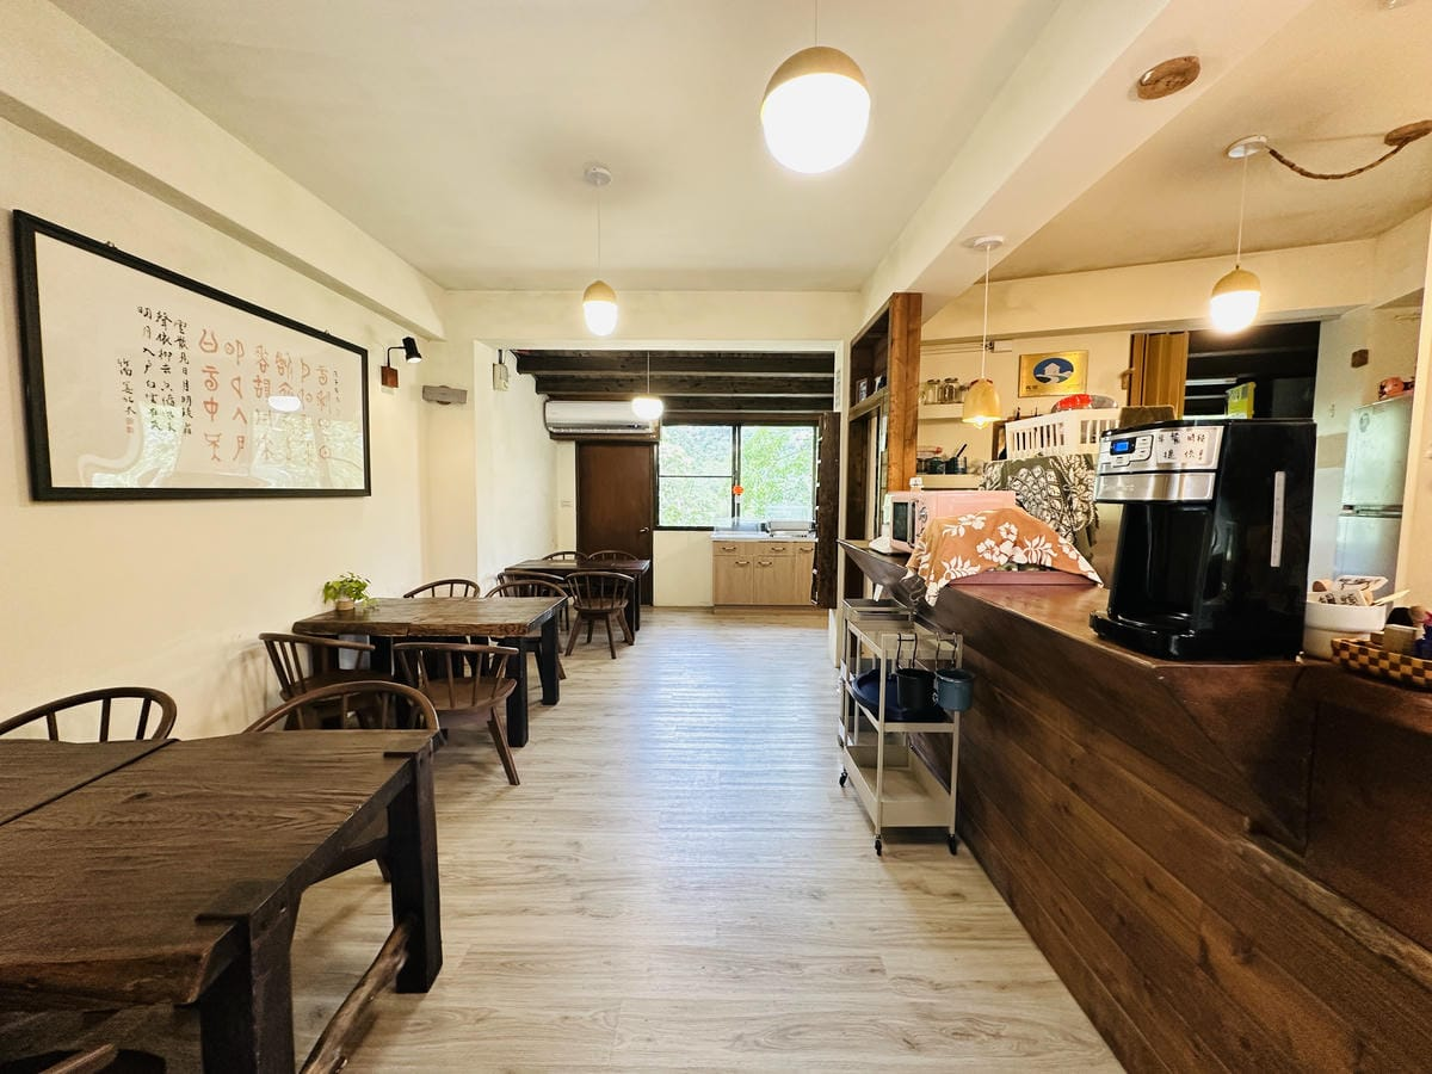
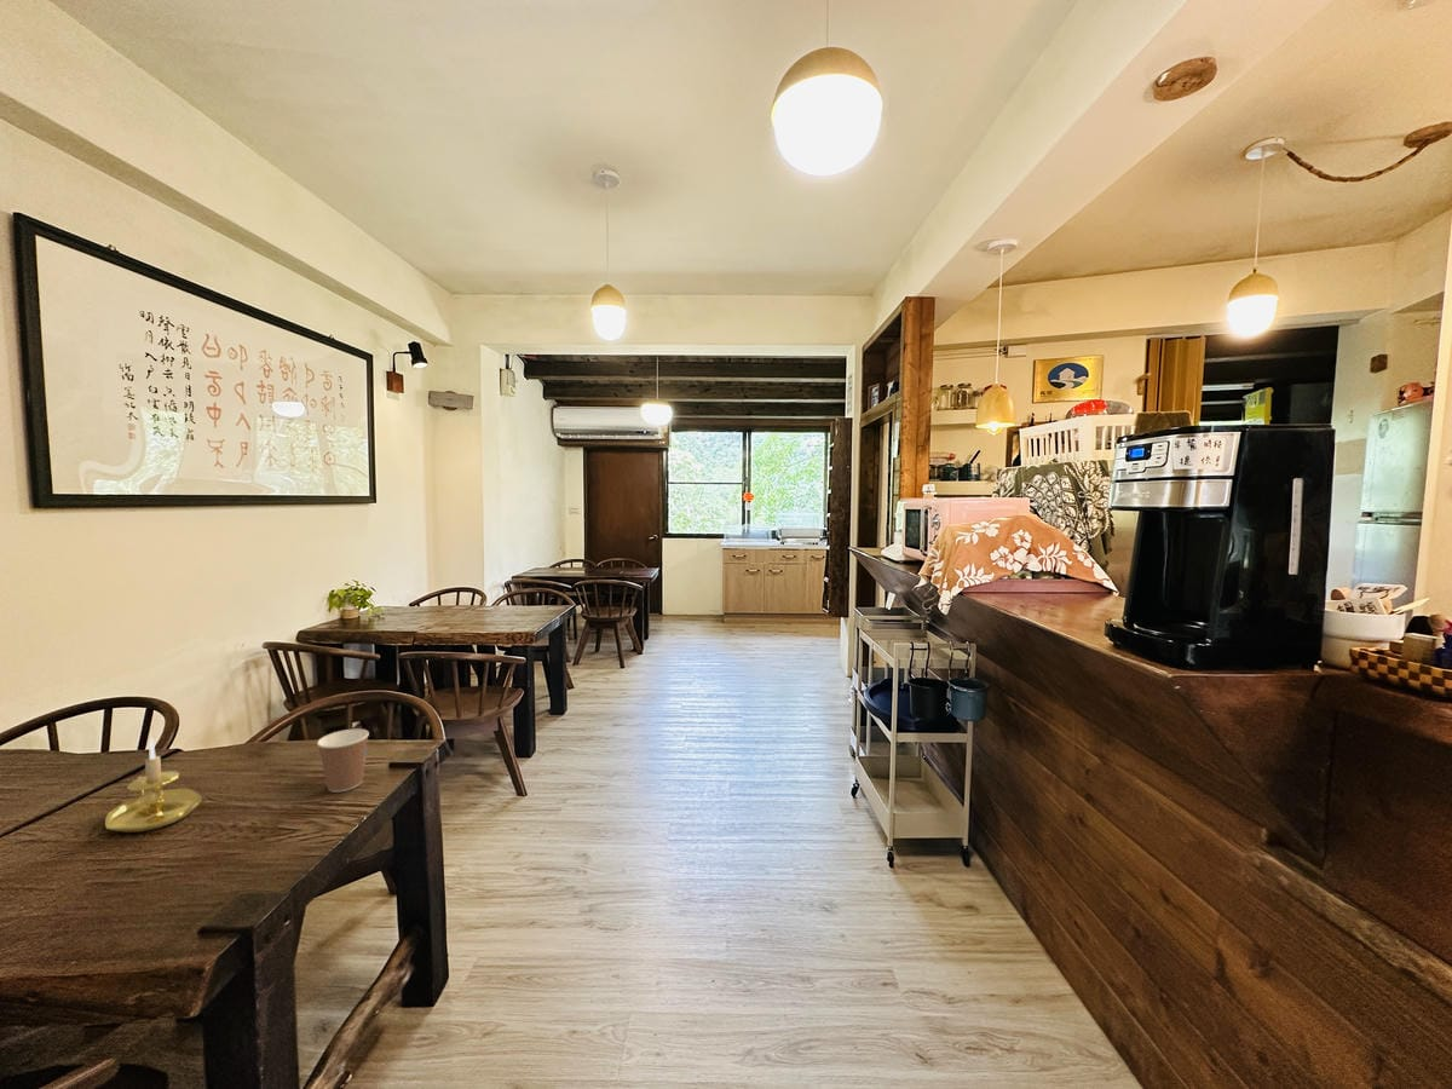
+ candle holder (151, 774)
+ coffee cup (344, 761)
